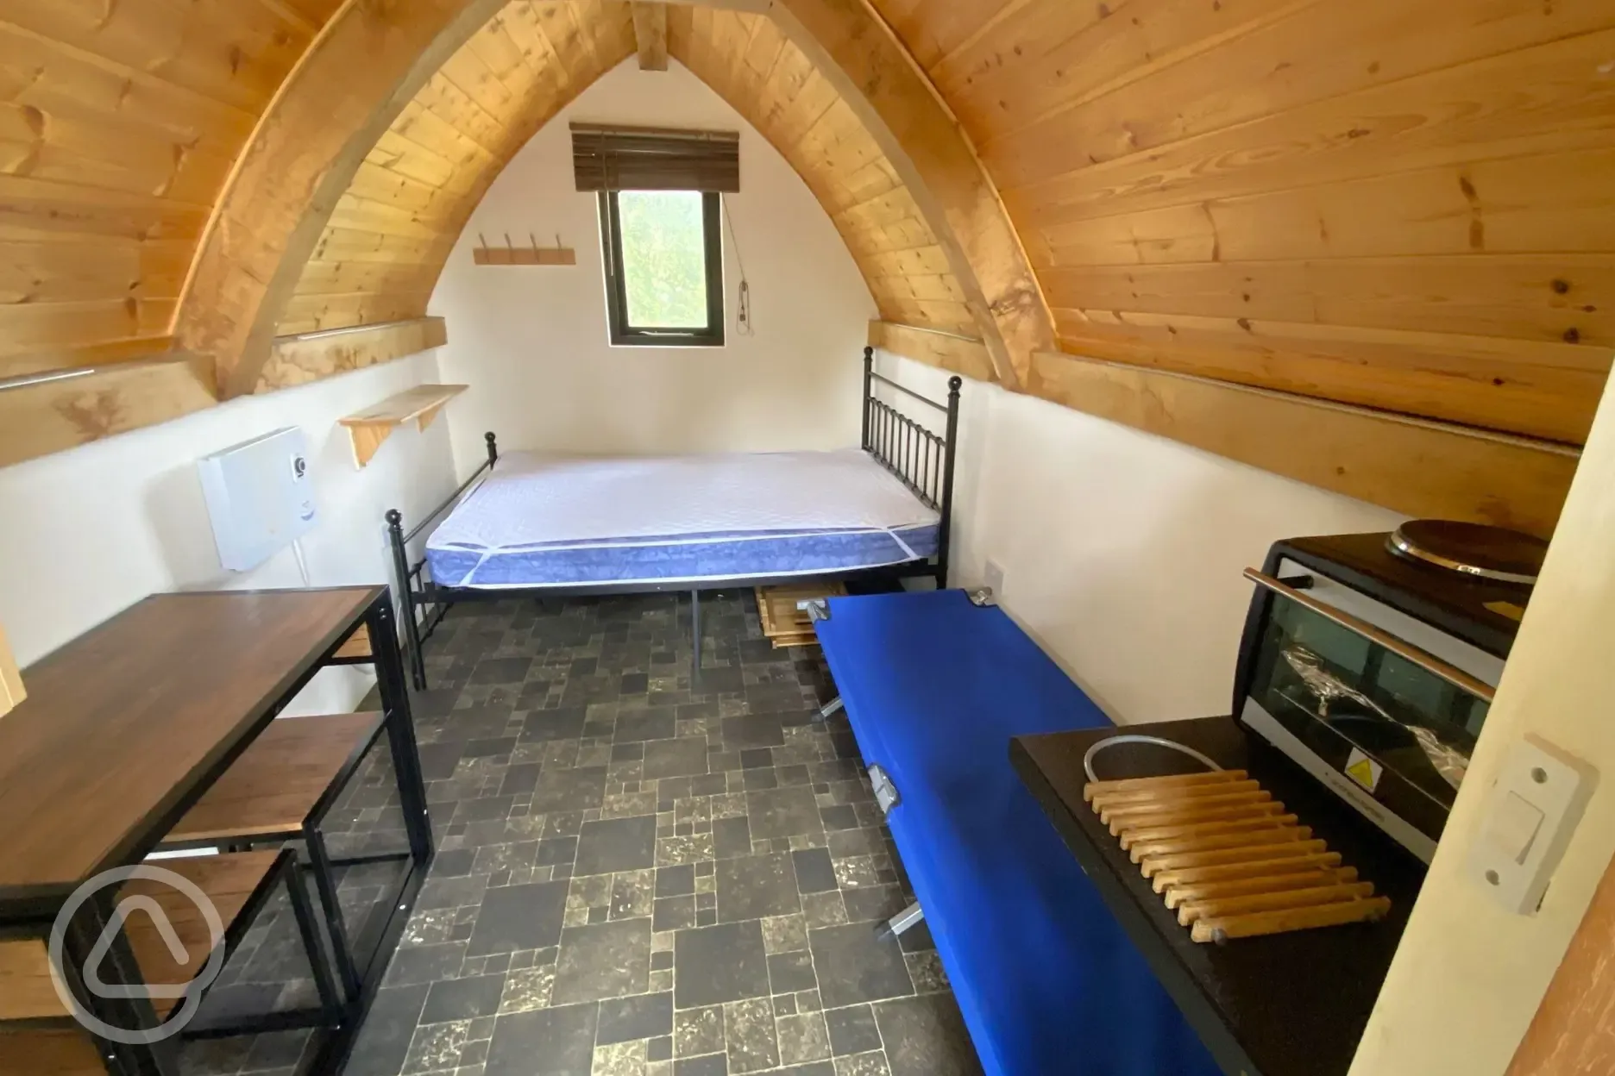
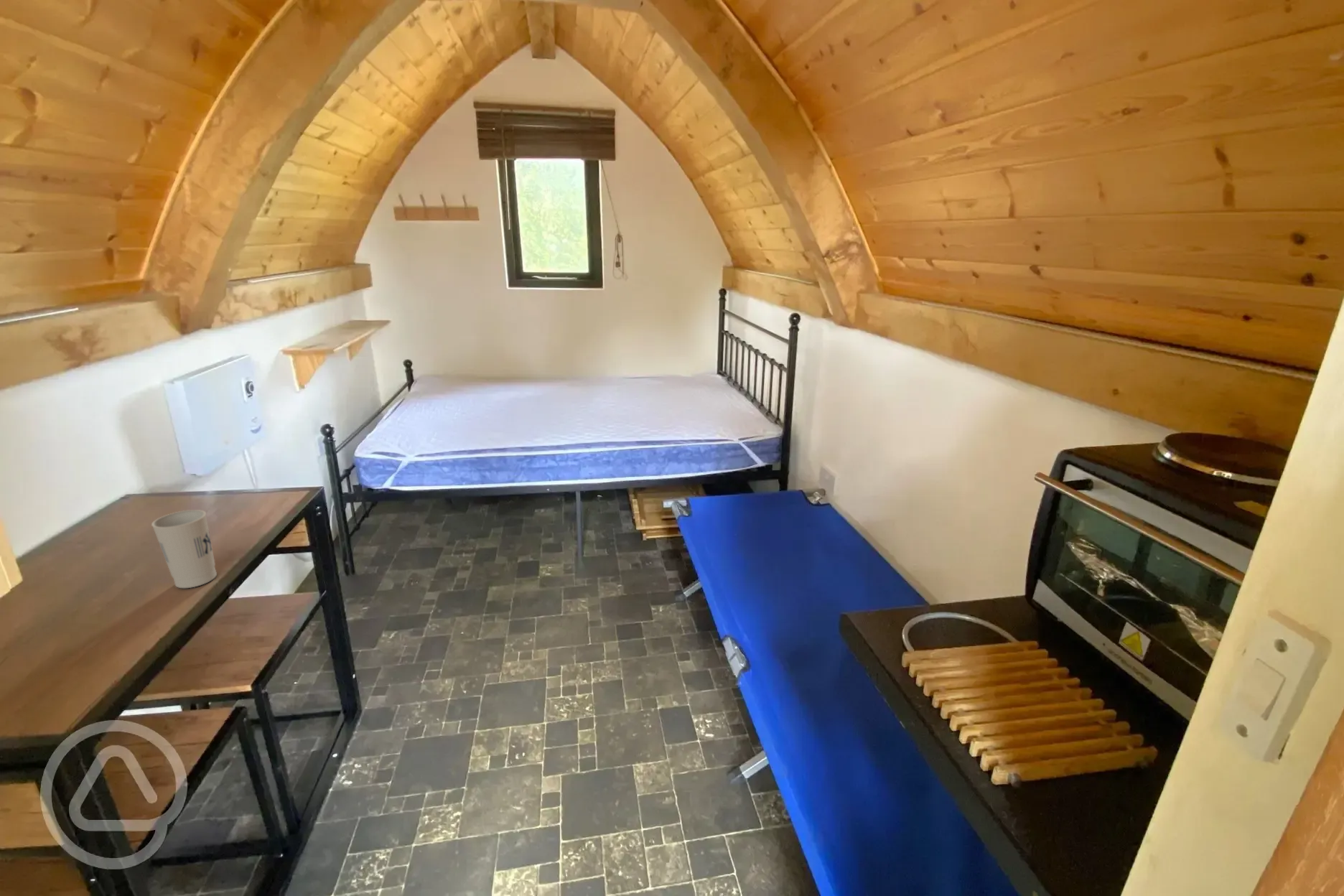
+ cup (187, 549)
